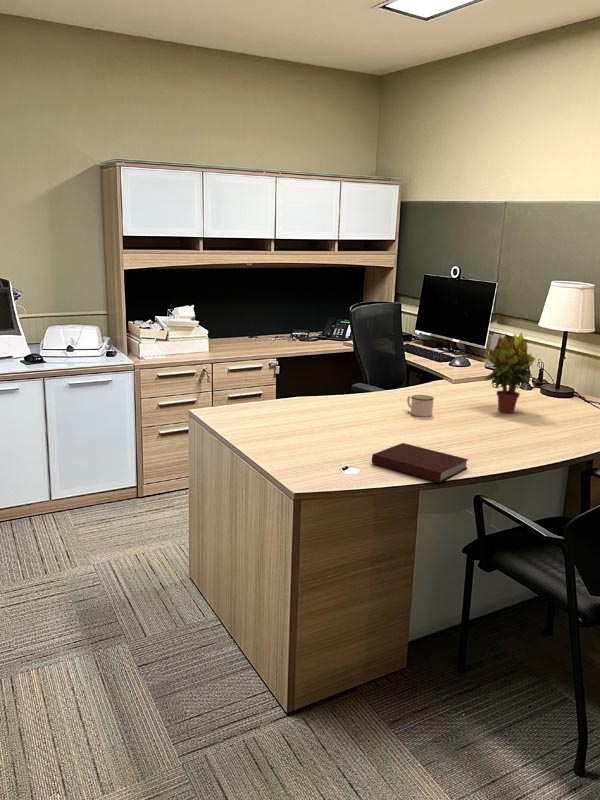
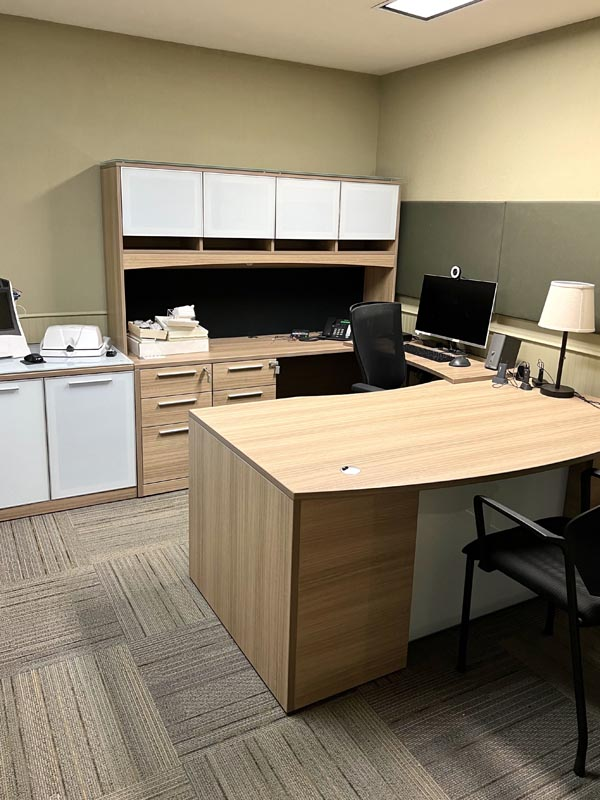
- potted plant (510, 372)
- notebook (419, 461)
- mug (419, 405)
